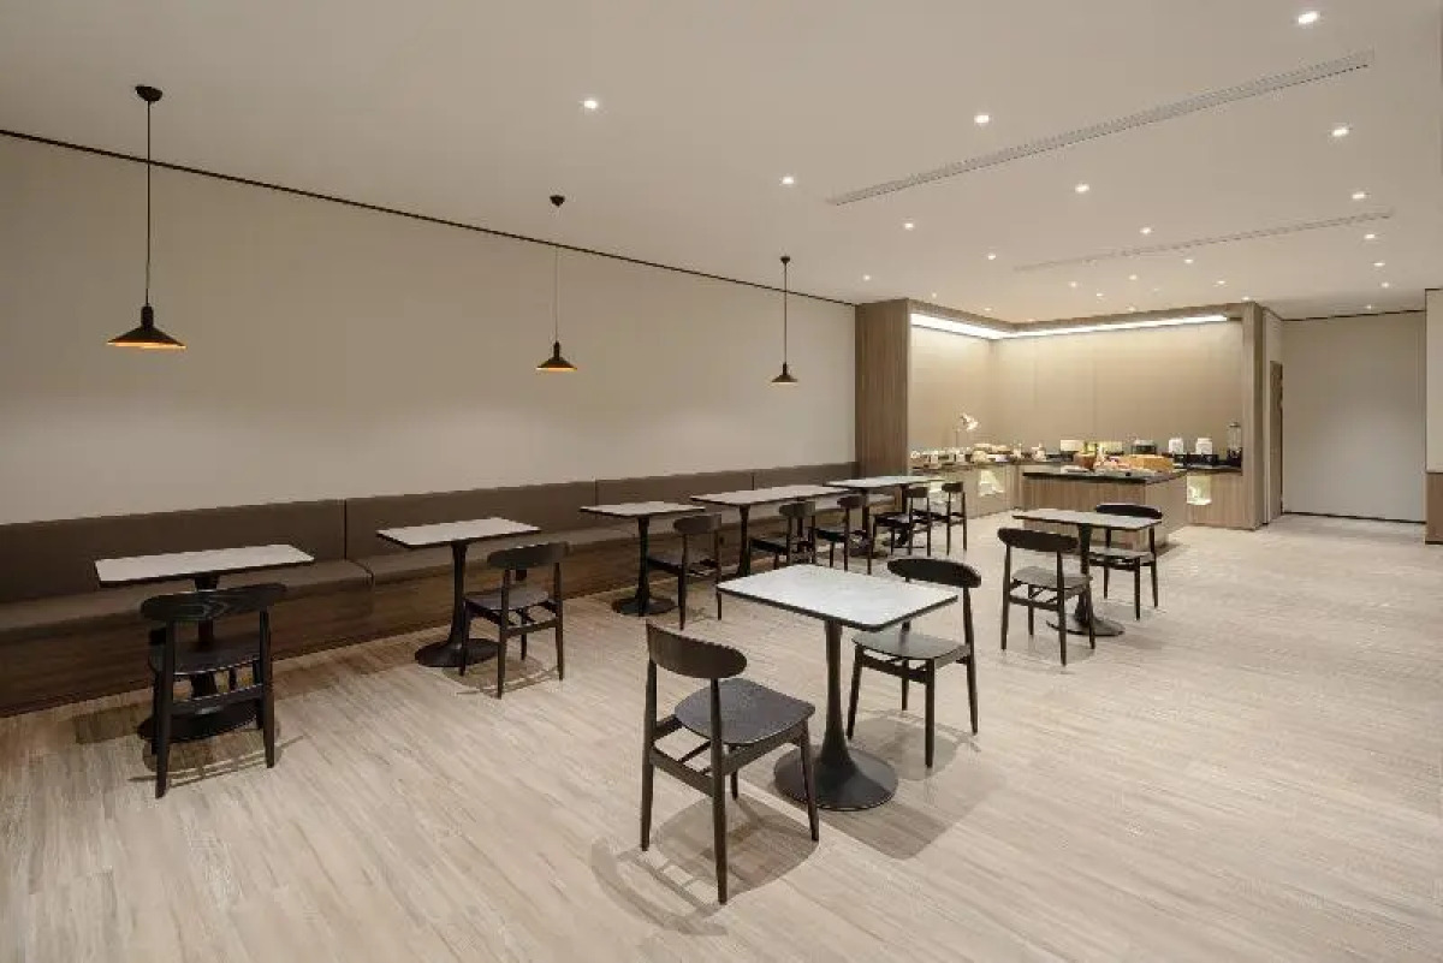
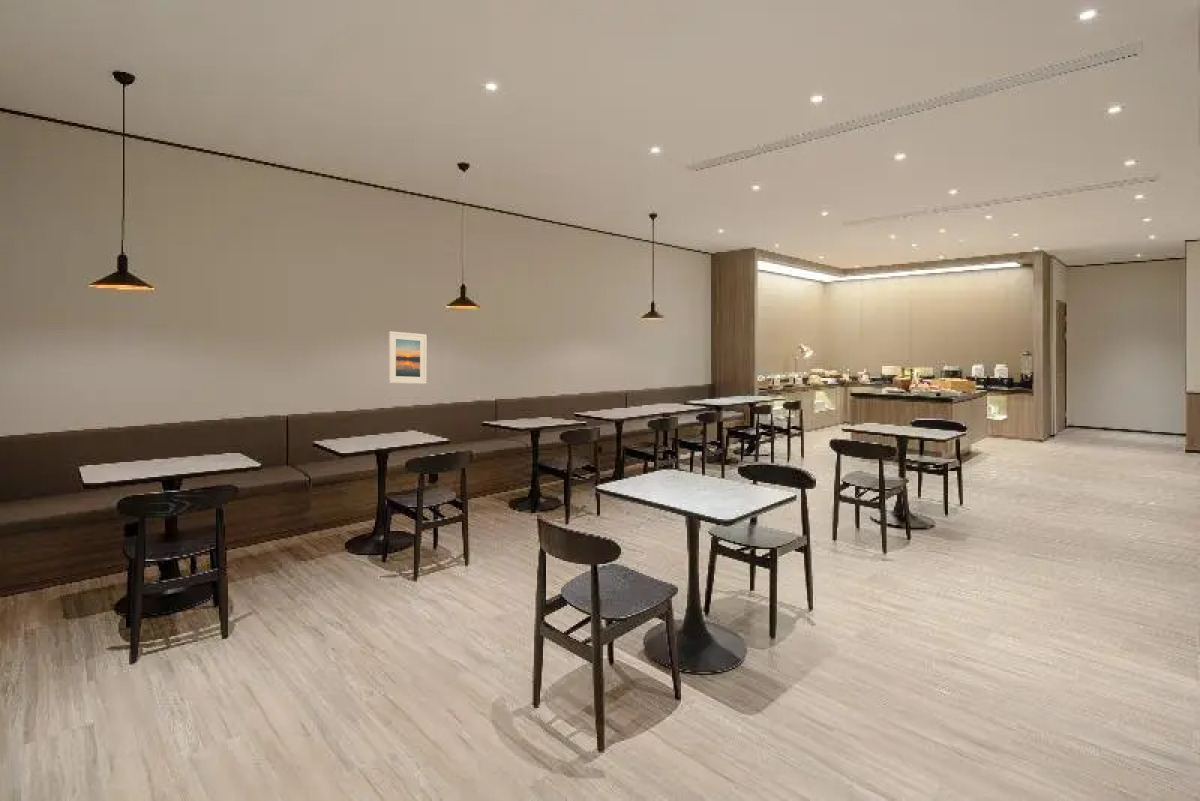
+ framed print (407, 358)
